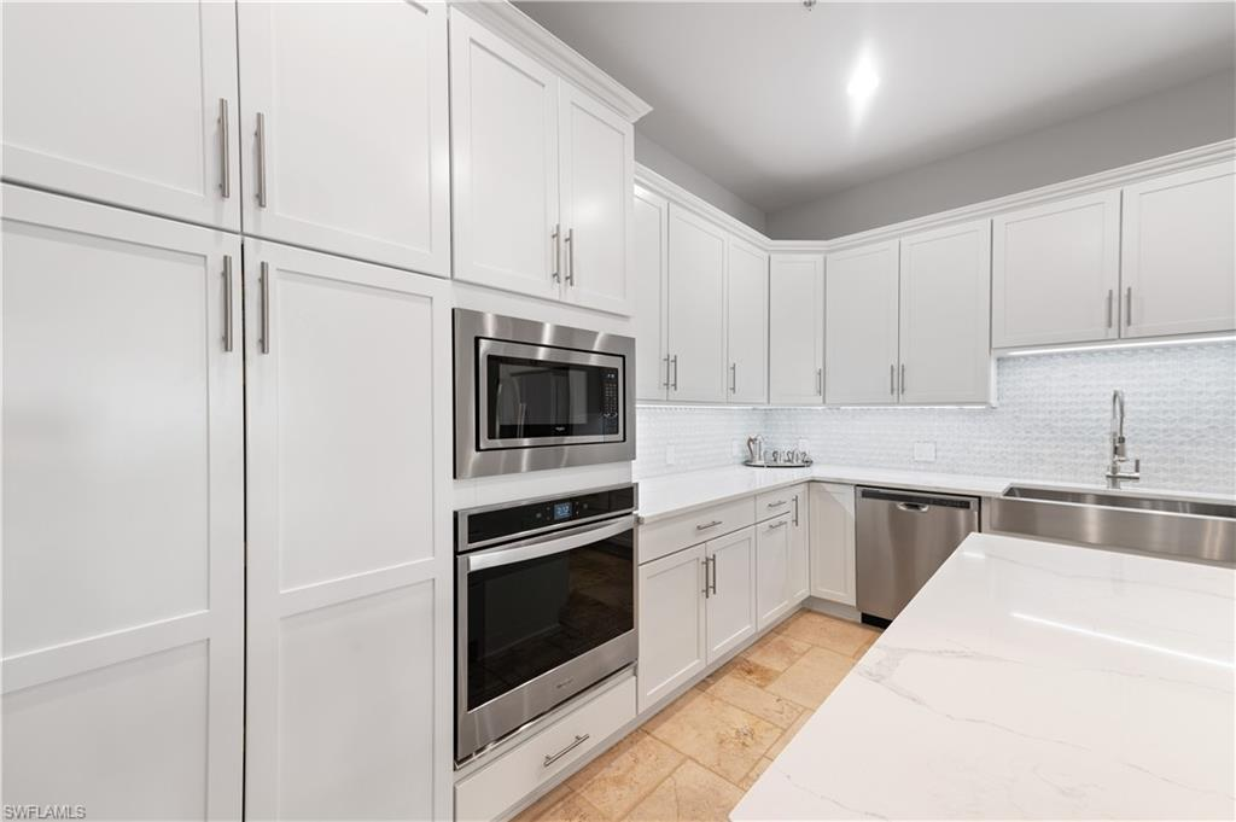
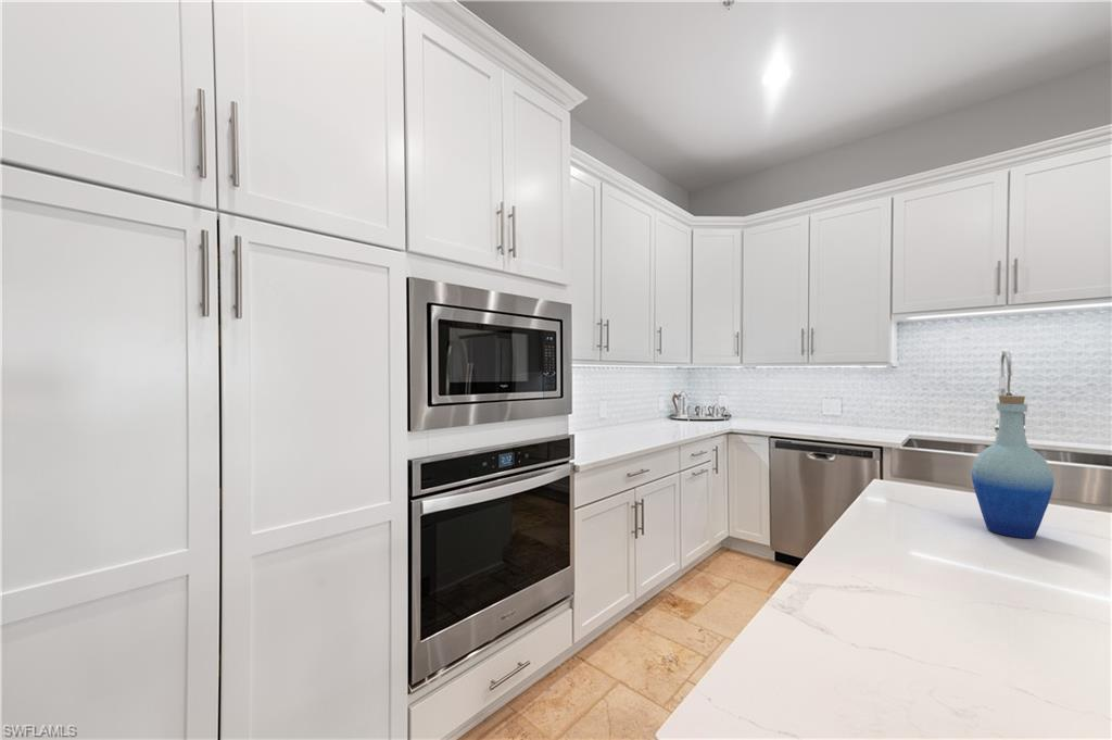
+ bottle (1011, 463)
